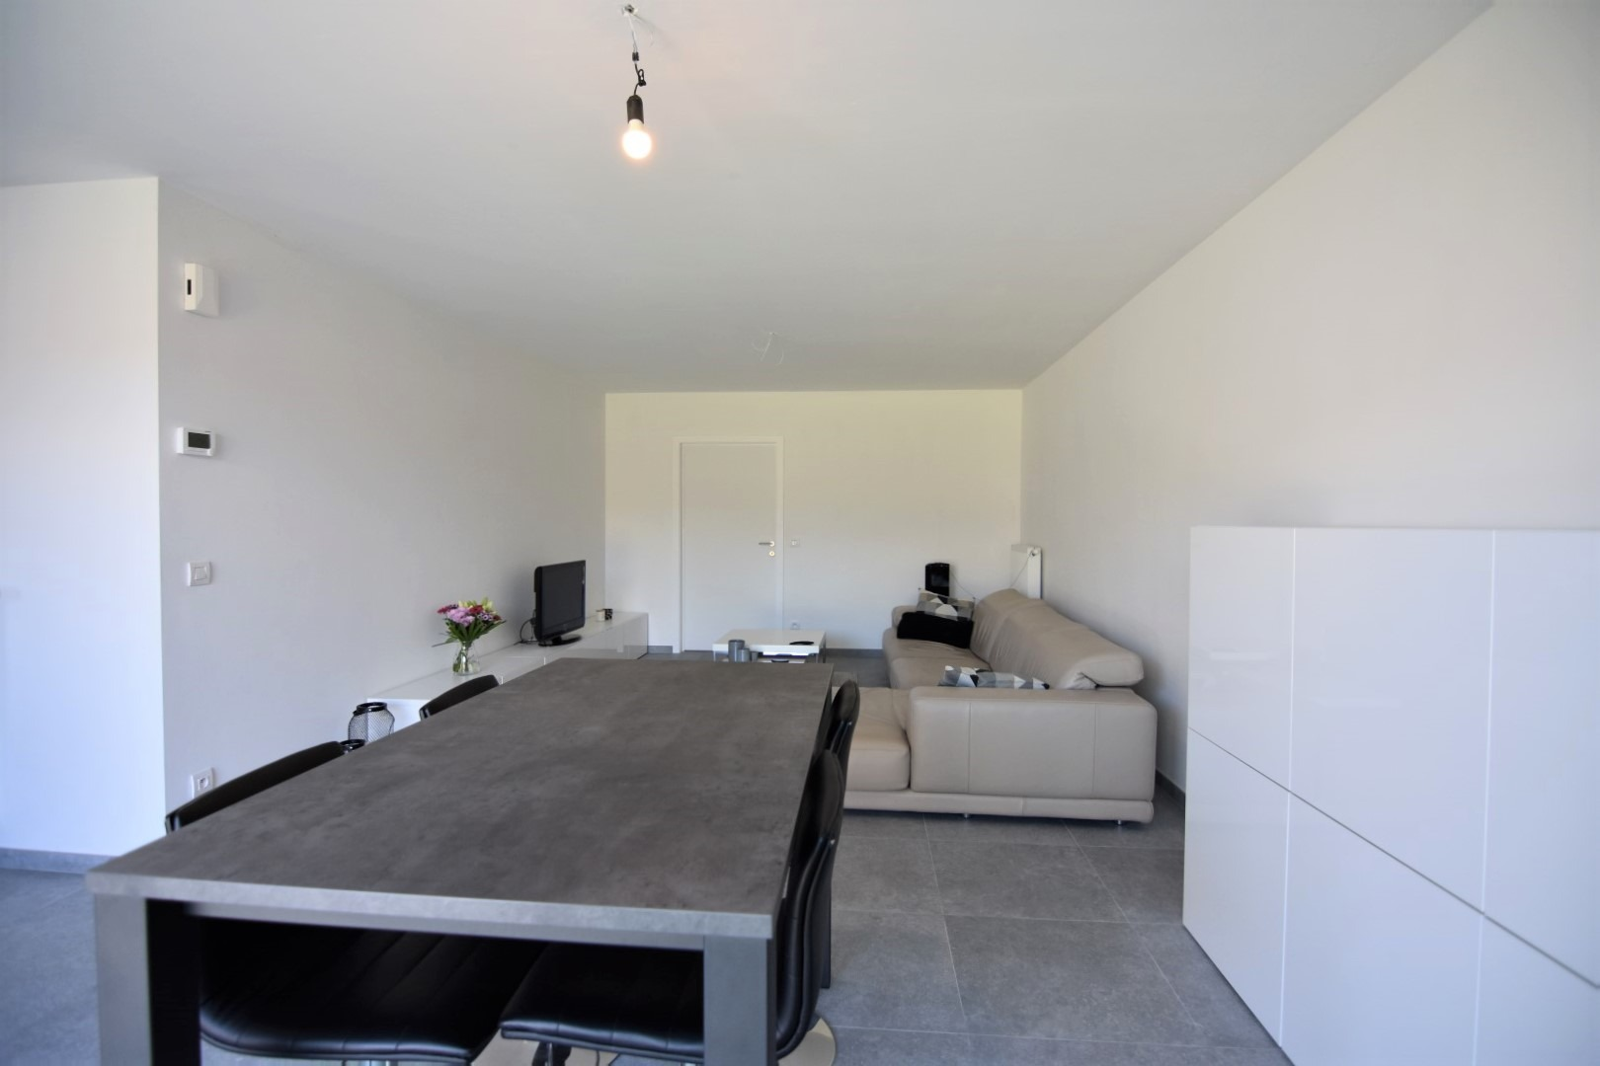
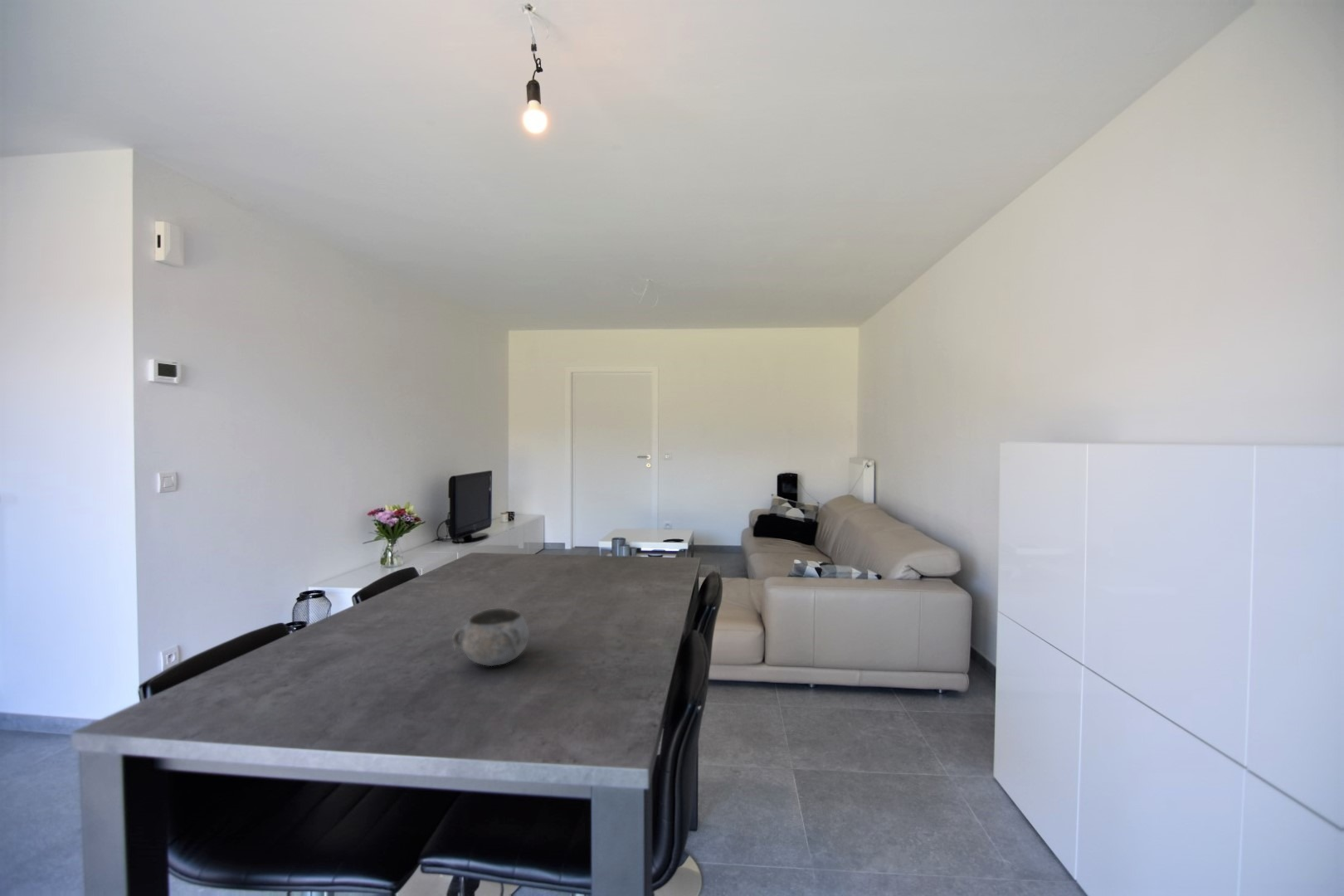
+ decorative bowl (494, 636)
